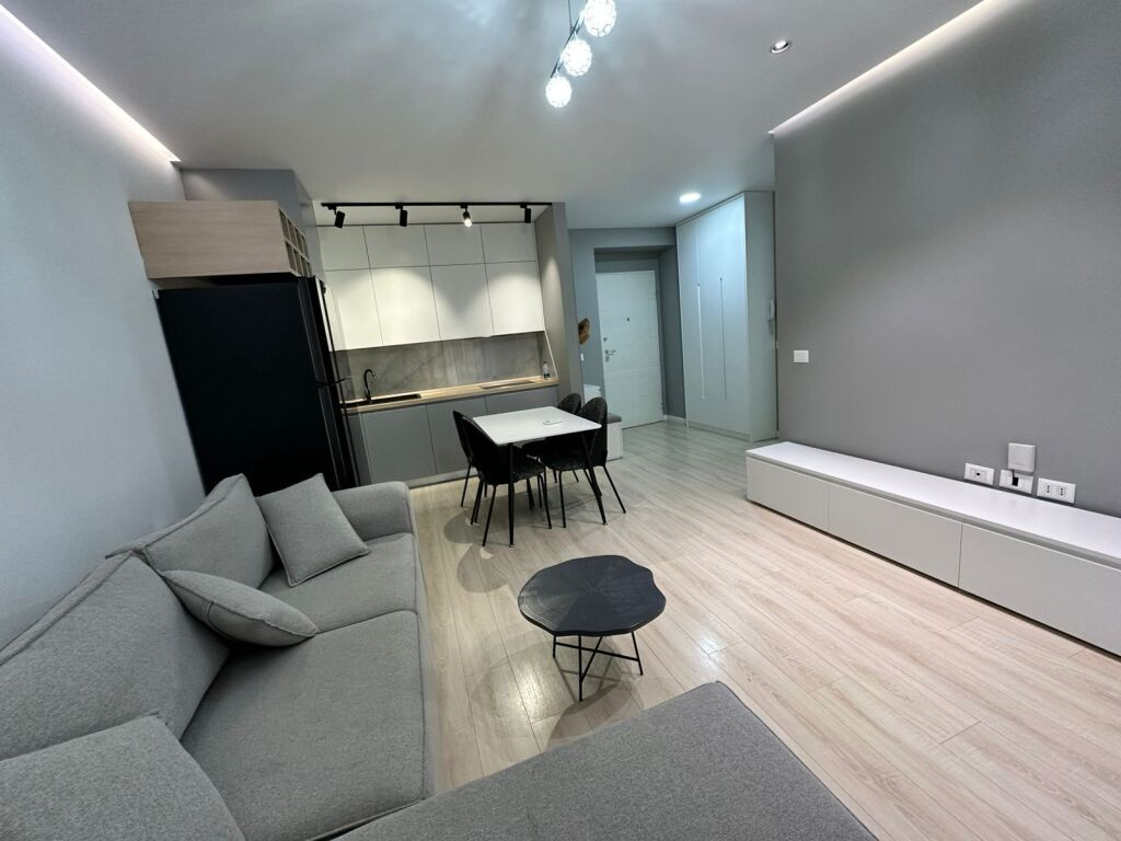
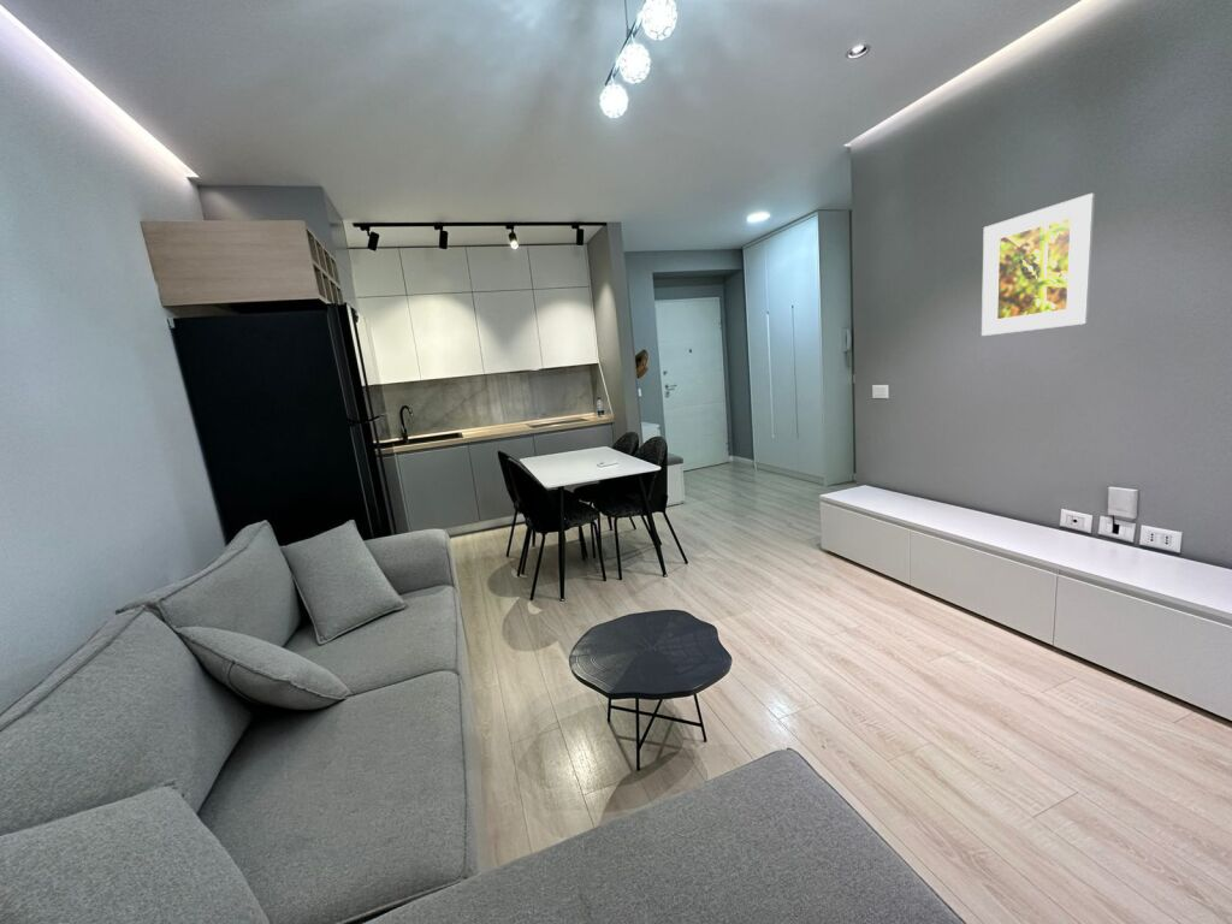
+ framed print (1031, 272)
